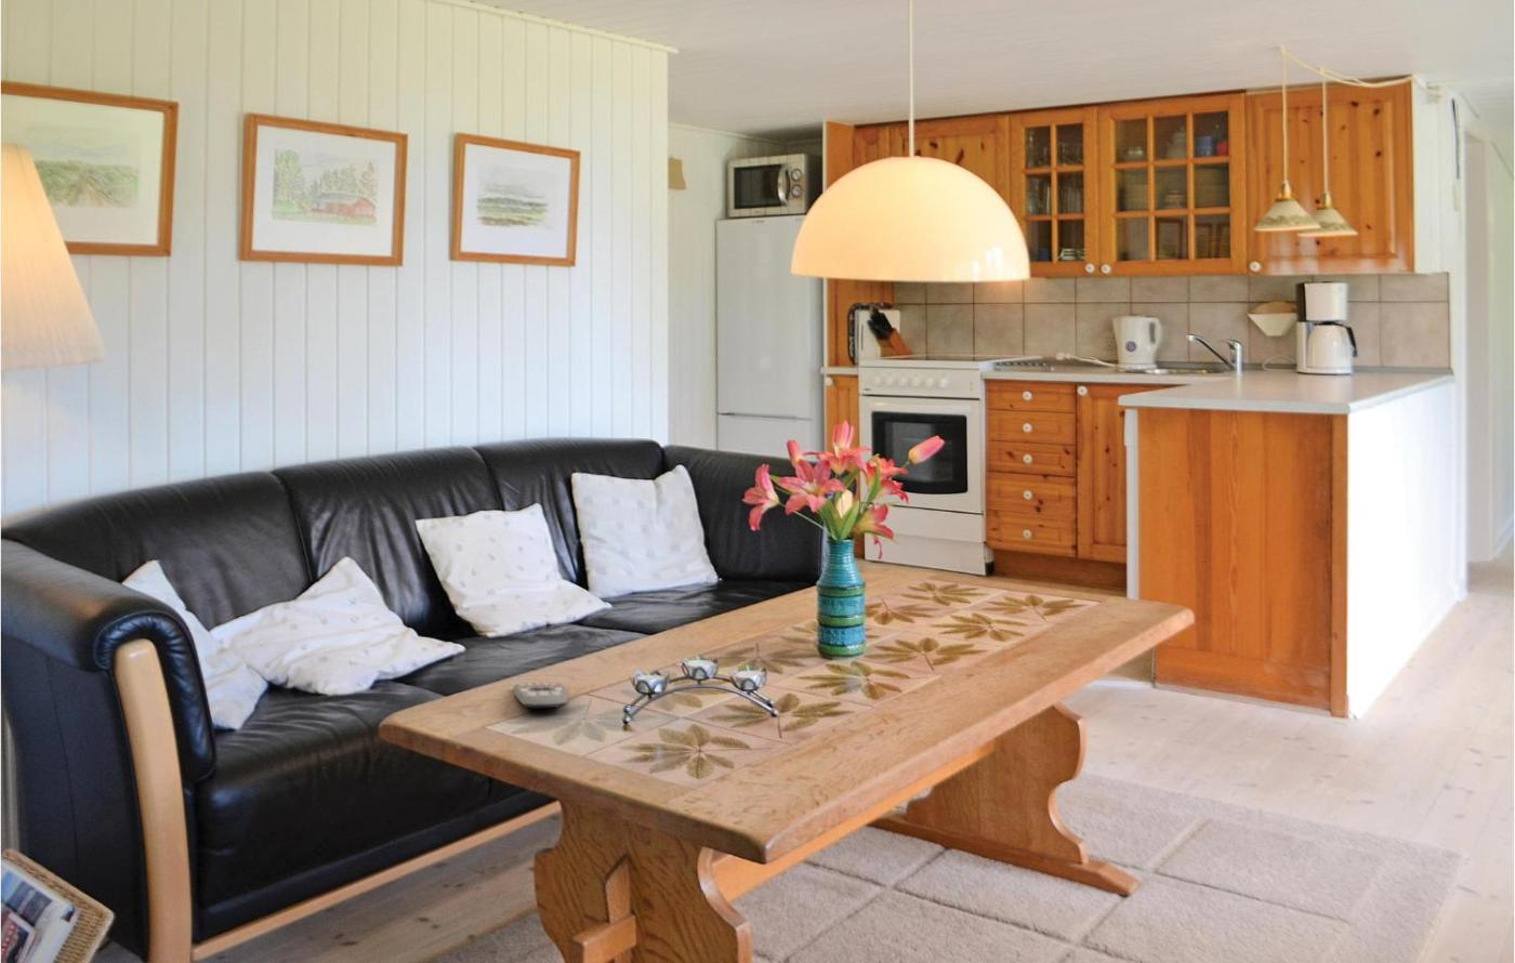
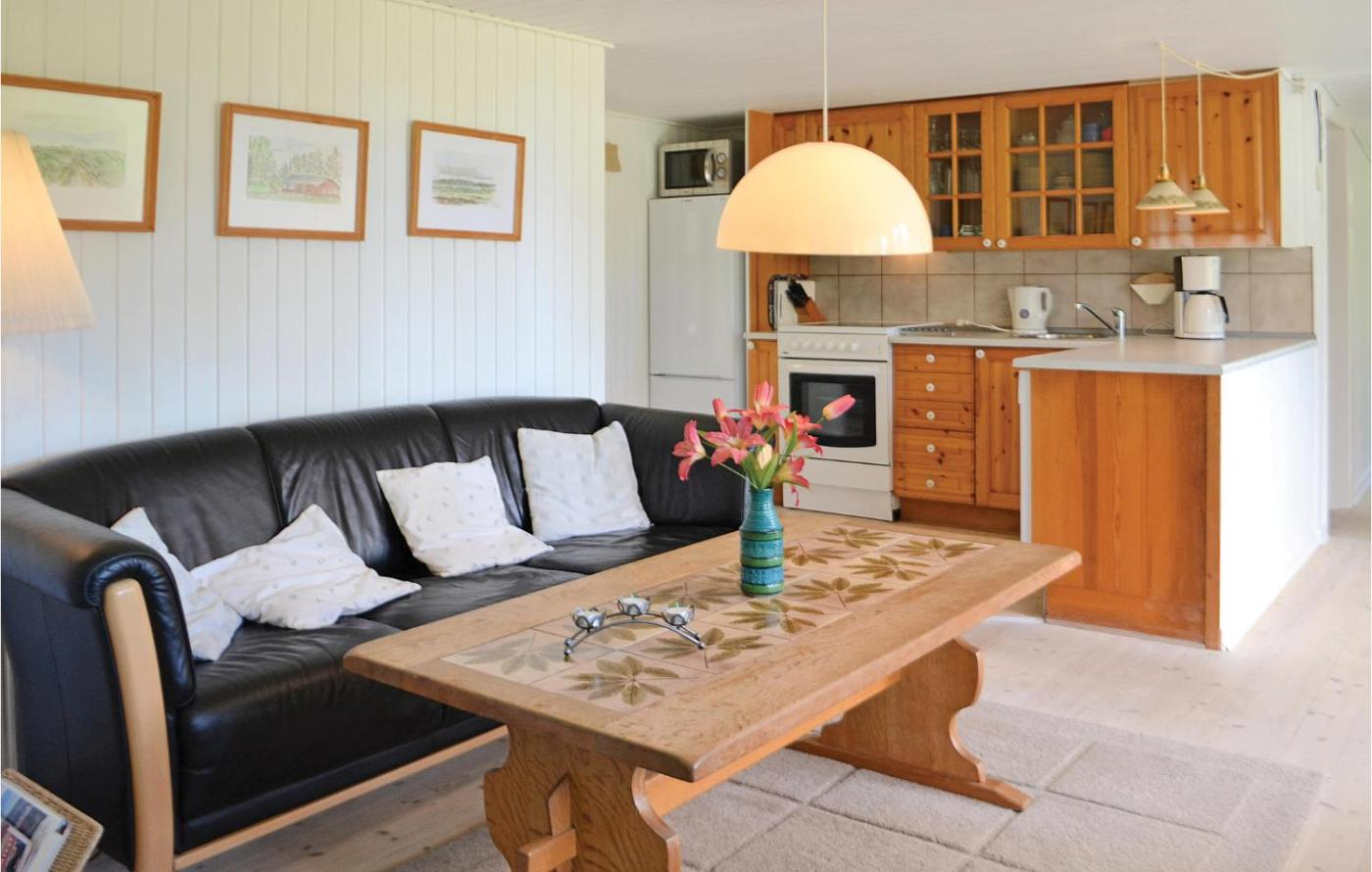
- remote control (541, 695)
